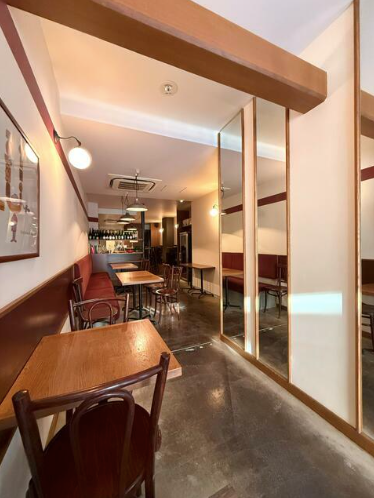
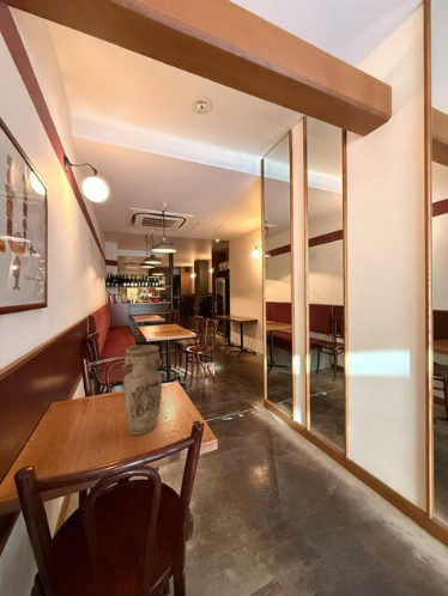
+ vase (143, 388)
